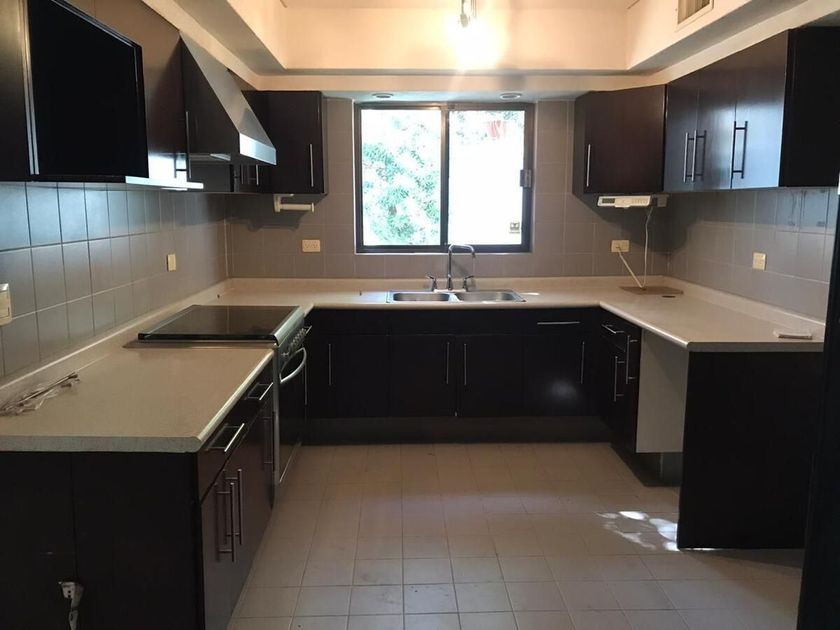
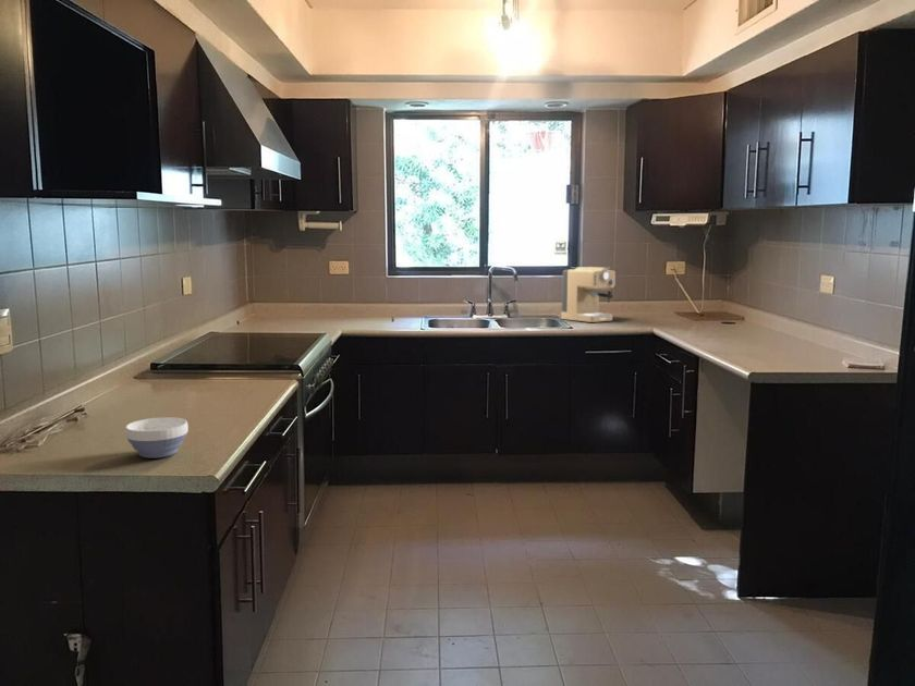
+ bowl (157, 439)
+ coffee maker (593, 293)
